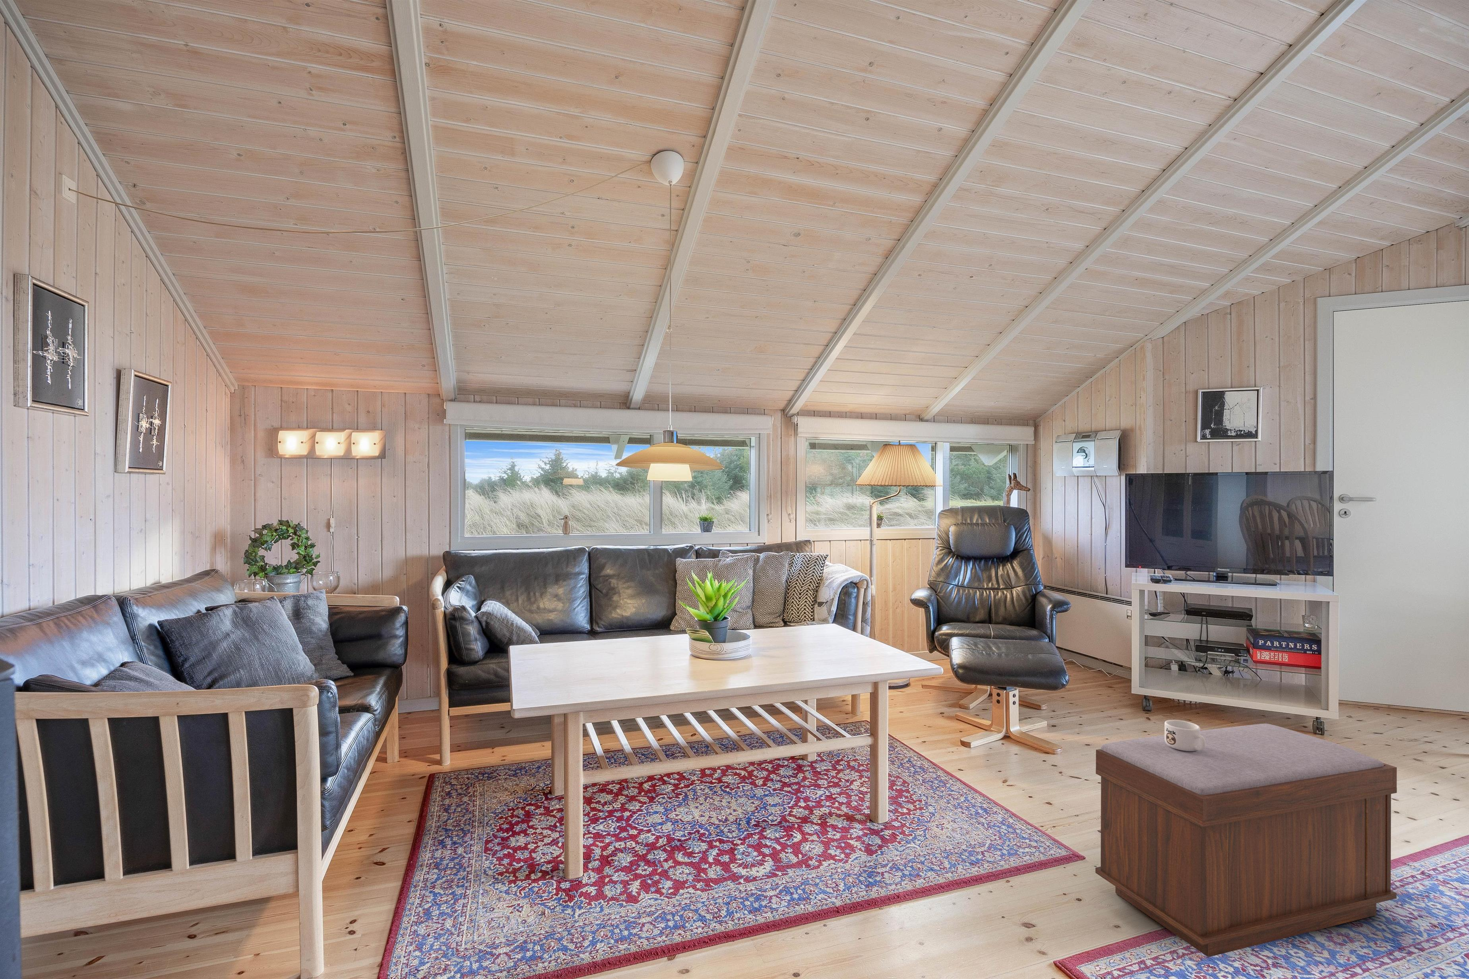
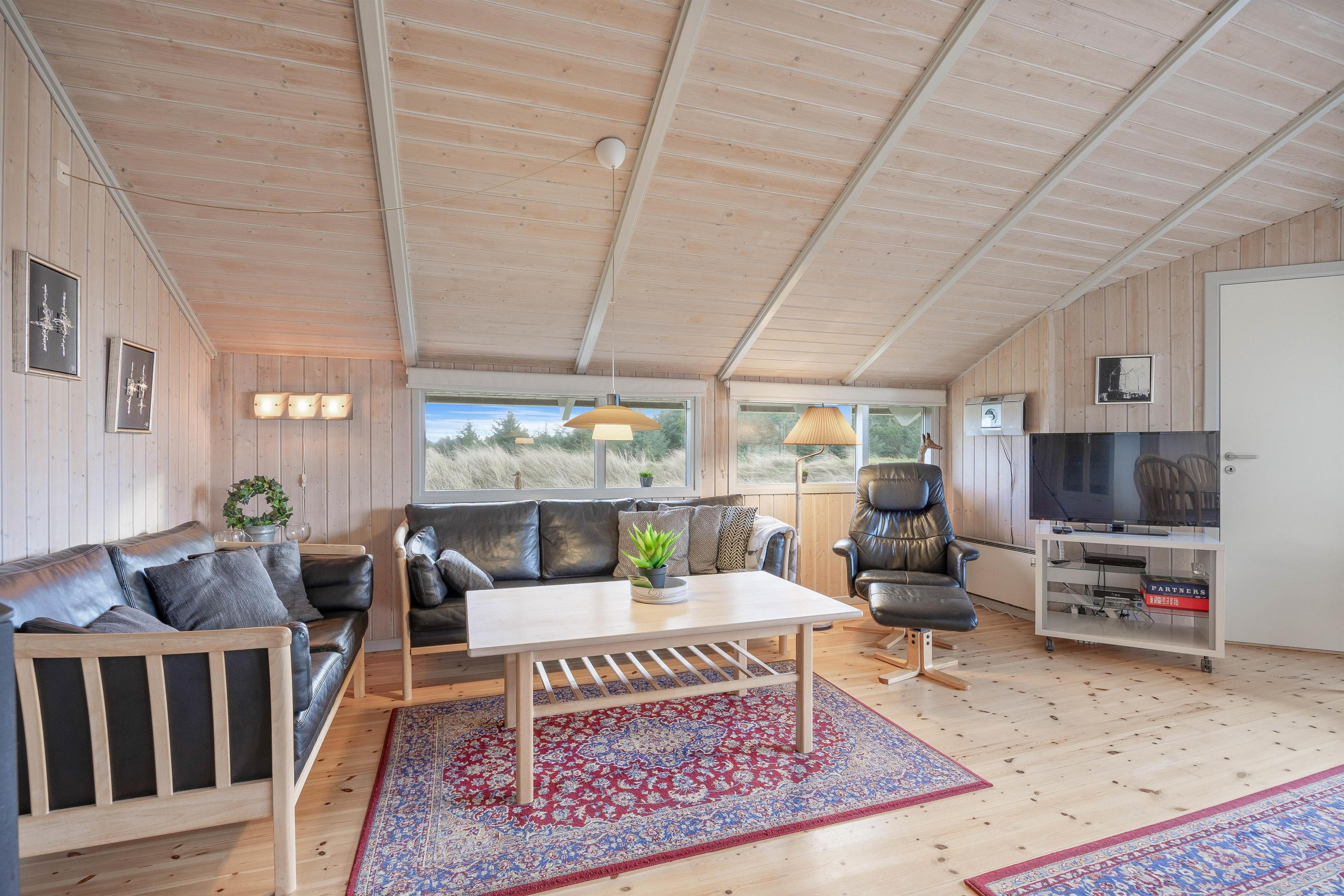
- mug (1186, 736)
- bench (1239, 825)
